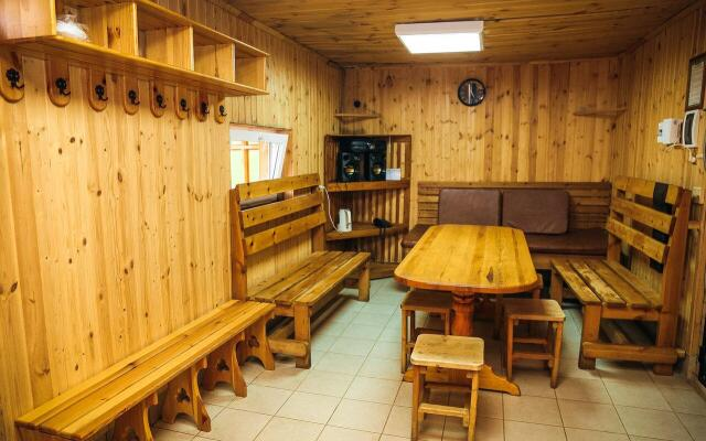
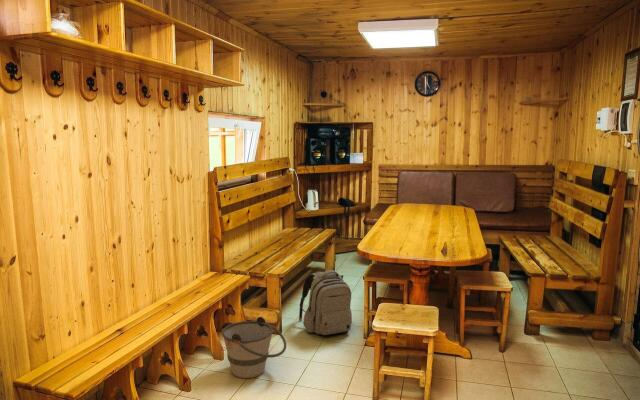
+ backpack (327, 298)
+ bucket (254, 348)
